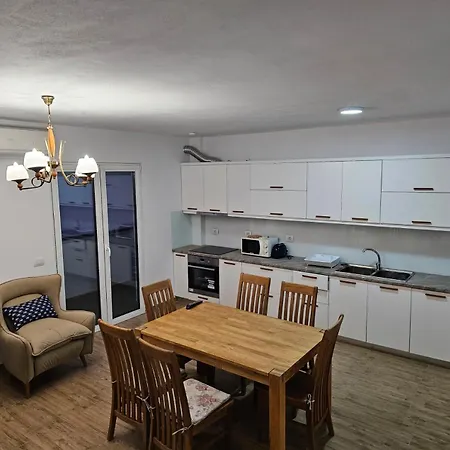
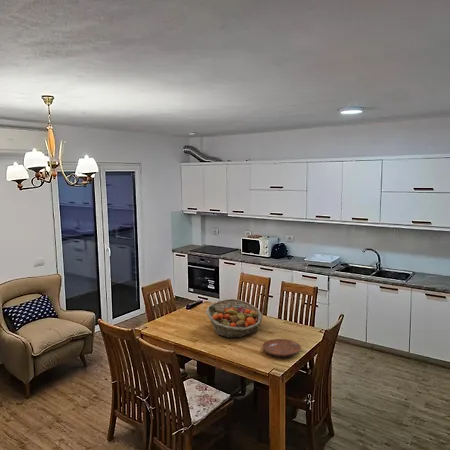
+ bowl (281, 348)
+ fruit basket (234, 317)
